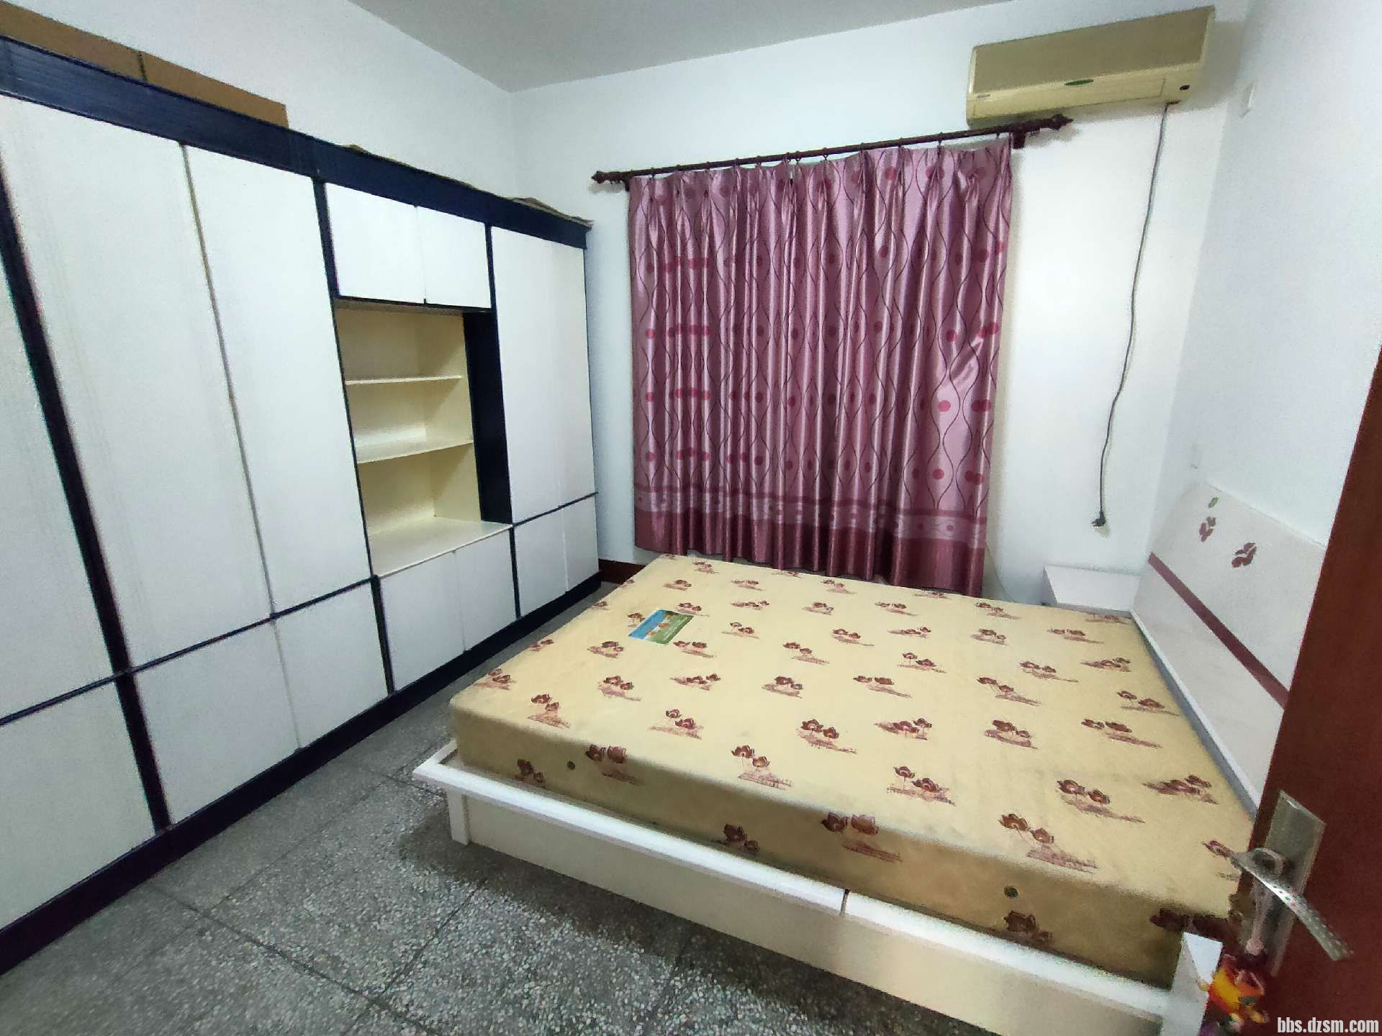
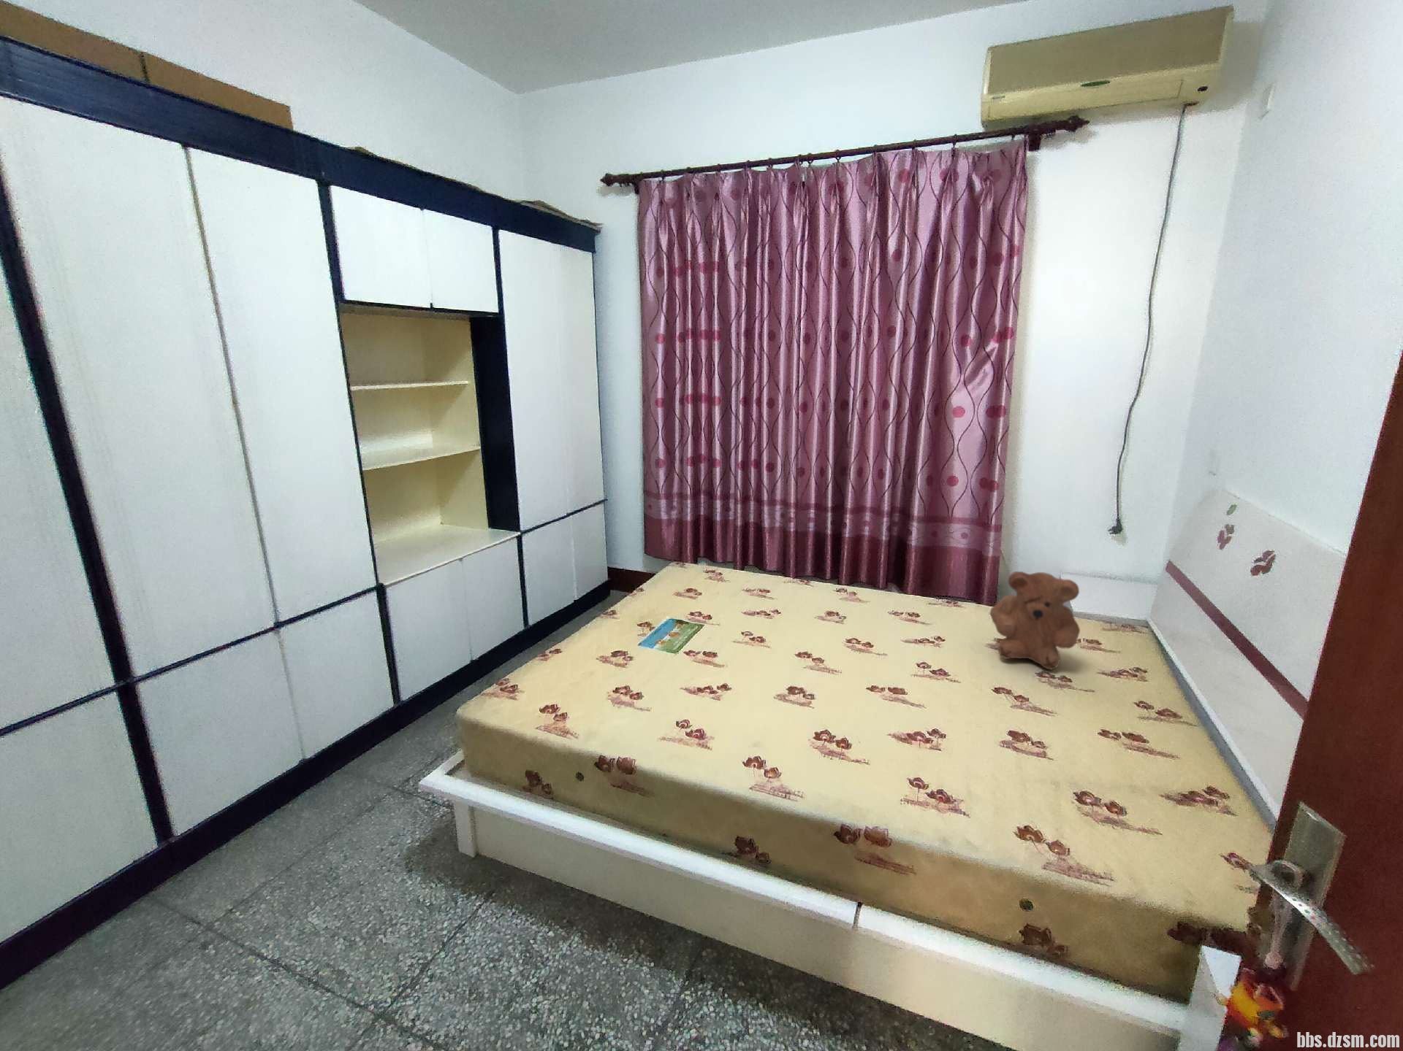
+ teddy bear (1034, 615)
